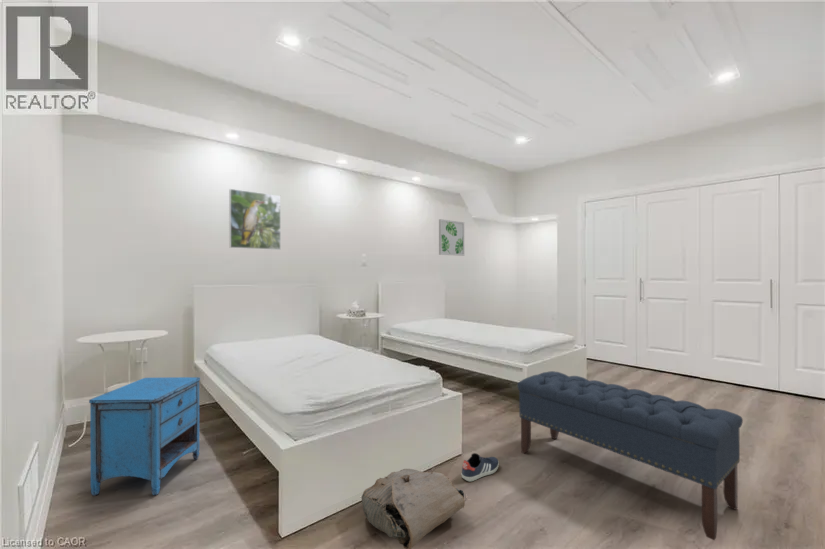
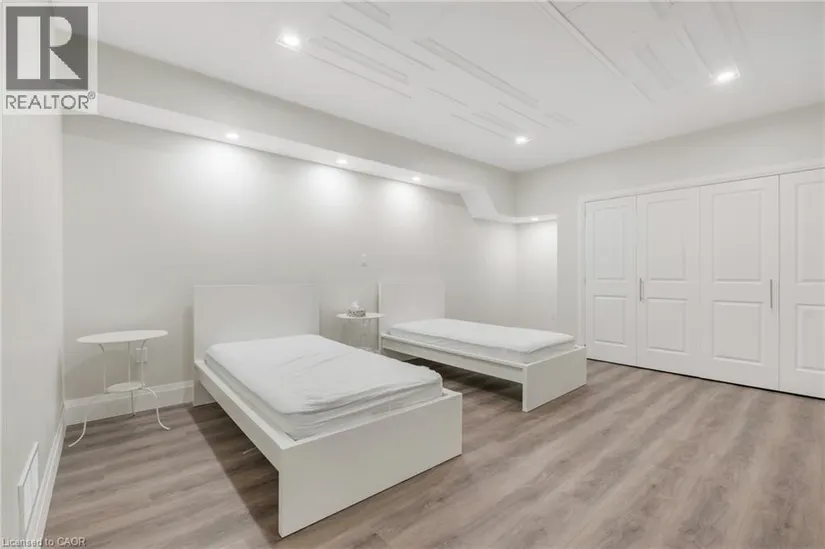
- wall art (451, 238)
- bench (614, 433)
- sneaker (481, 462)
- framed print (256, 220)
- bag (410, 493)
- nightstand (150, 431)
